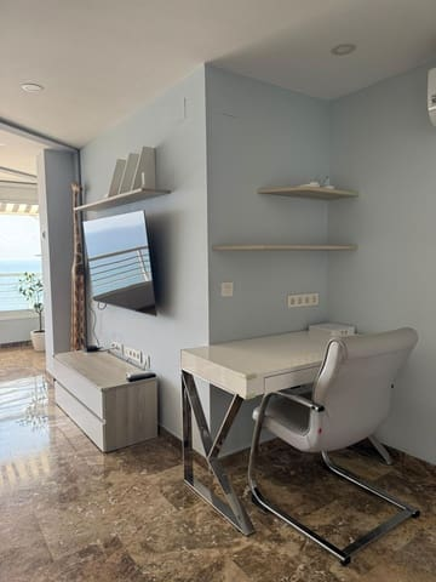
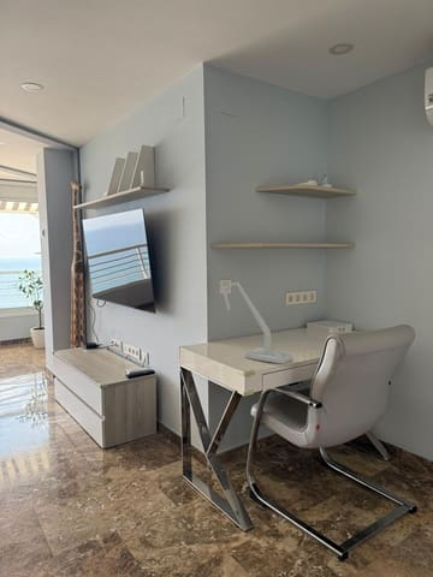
+ desk lamp (255, 317)
